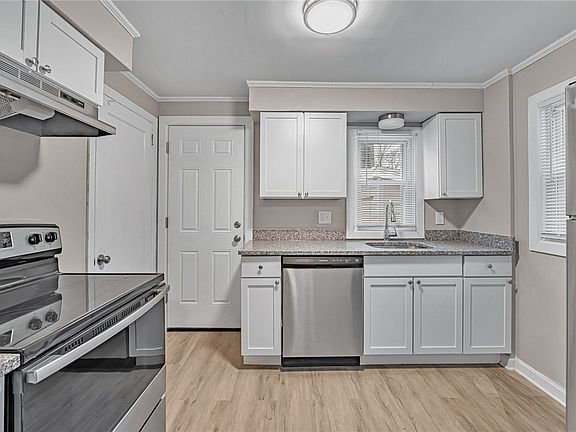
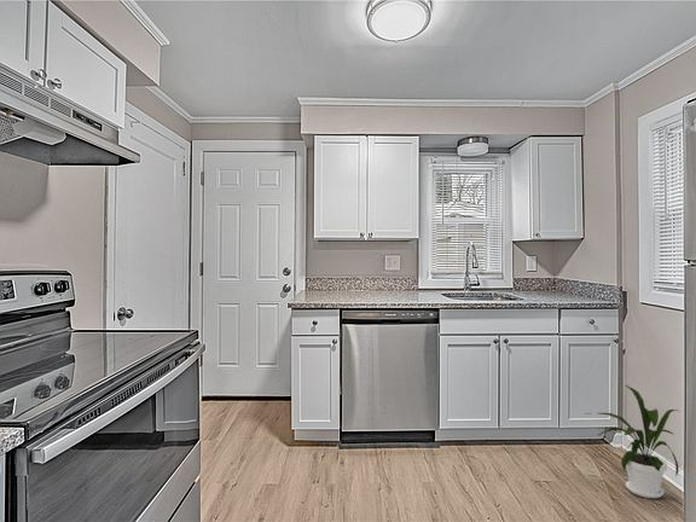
+ house plant (642, 441)
